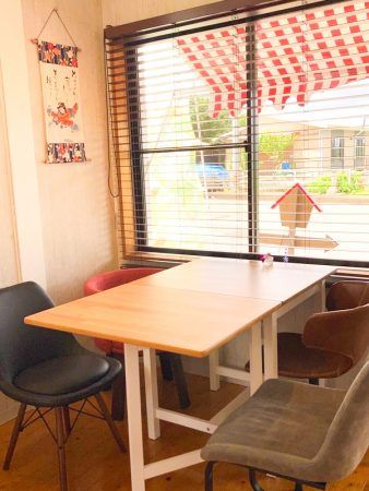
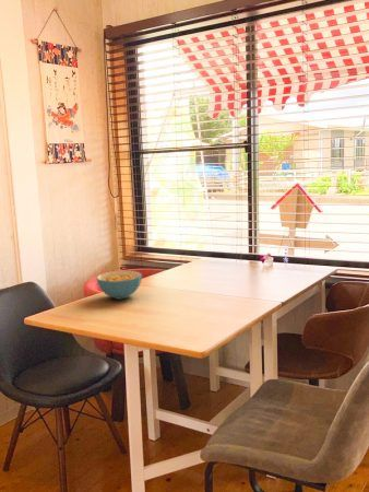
+ cereal bowl (119, 286)
